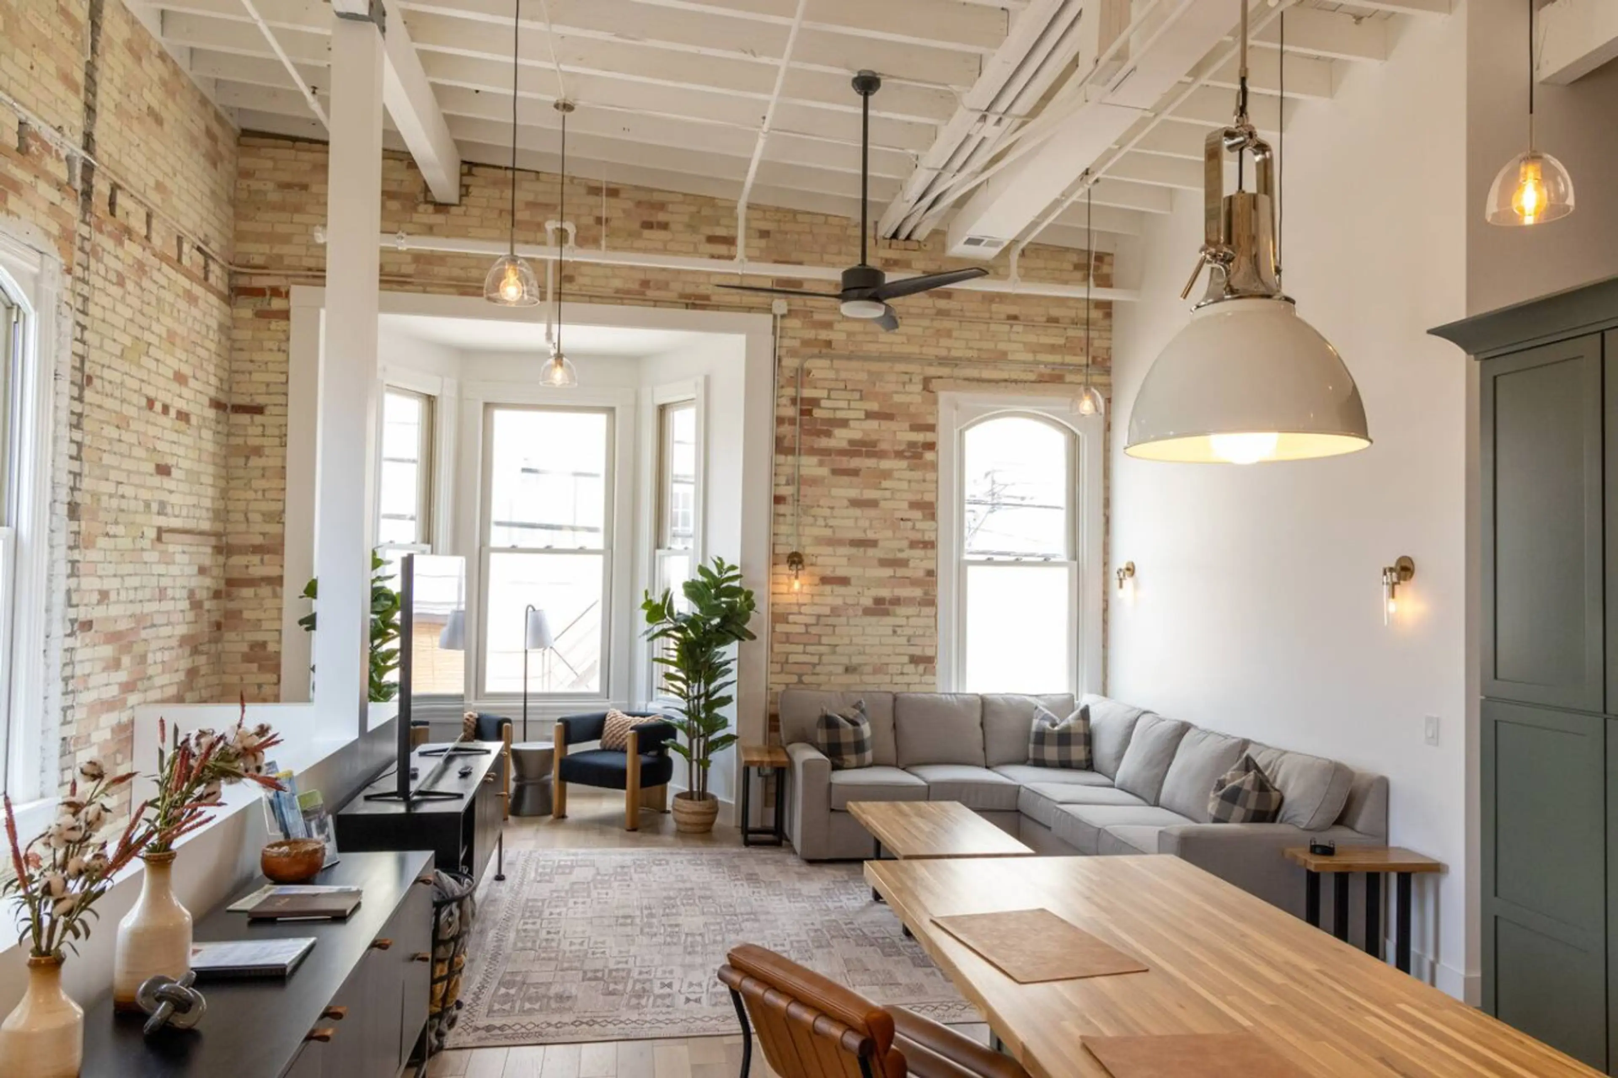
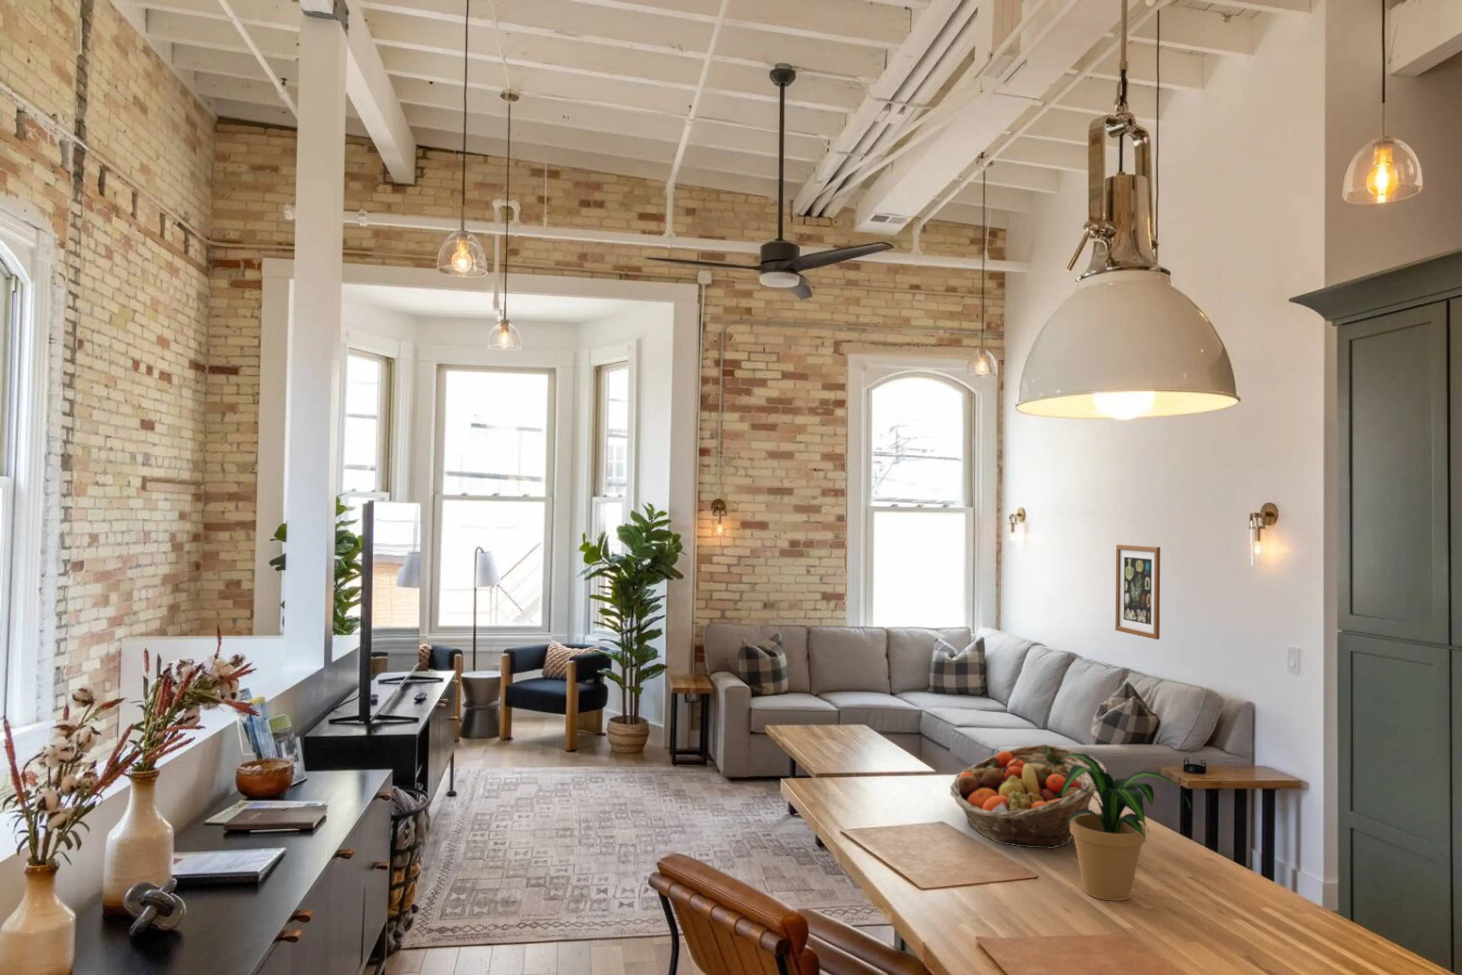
+ fruit basket (1026, 792)
+ wall art (1137, 590)
+ potted plant (1106, 826)
